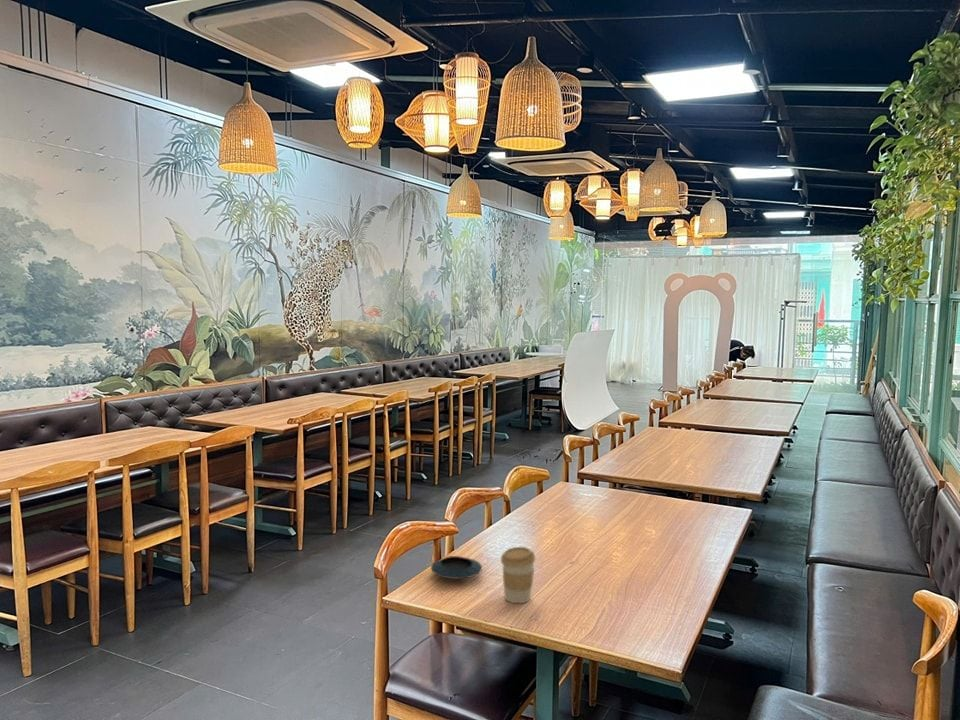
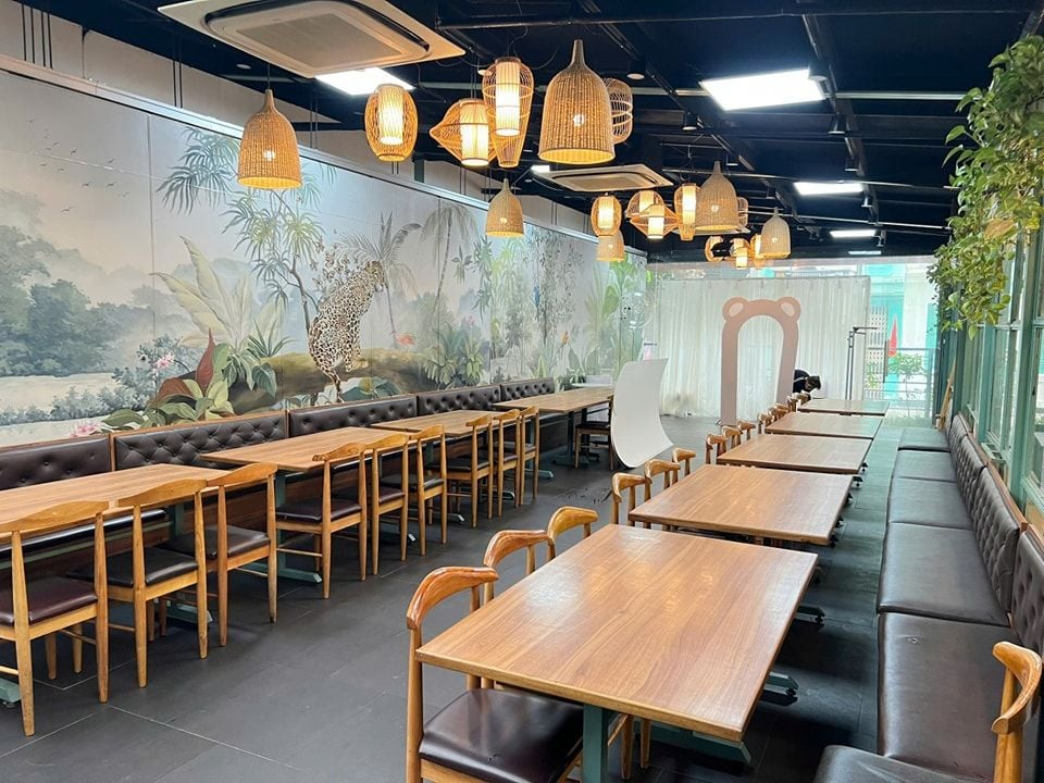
- saucer (456, 565)
- coffee cup (517, 574)
